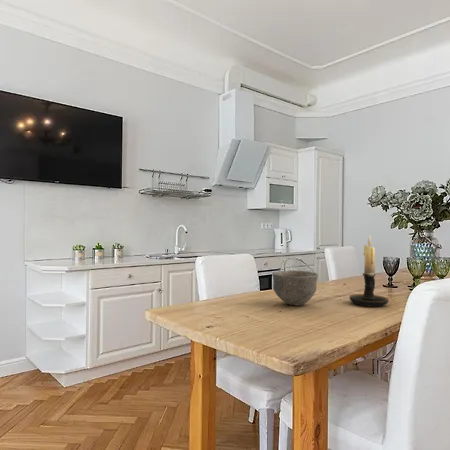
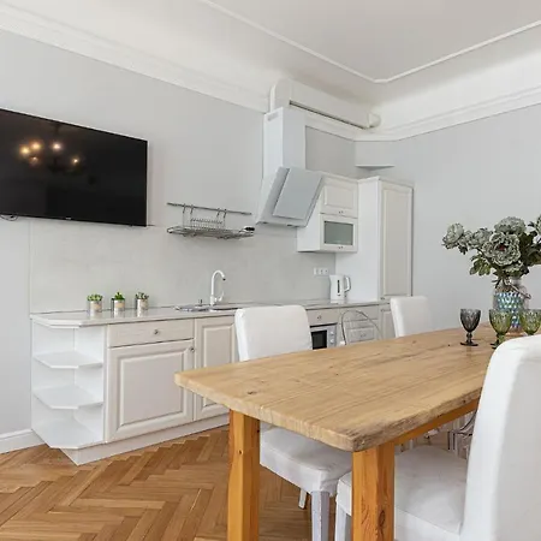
- bowl (294, 288)
- candle holder (370, 268)
